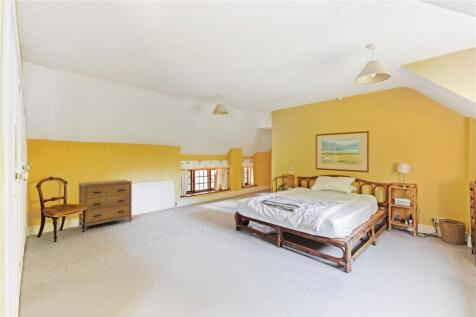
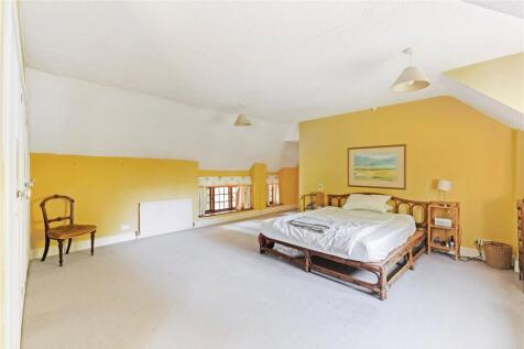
- dresser (106, 202)
